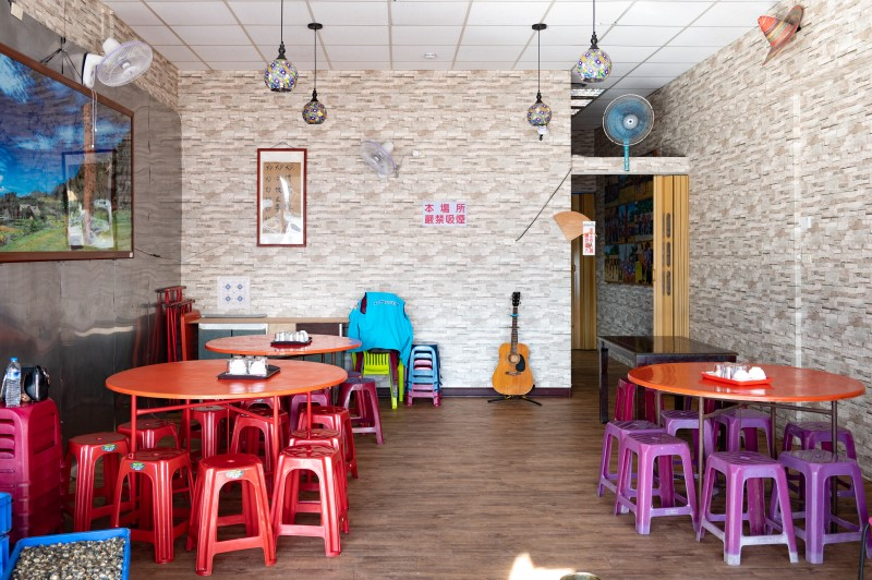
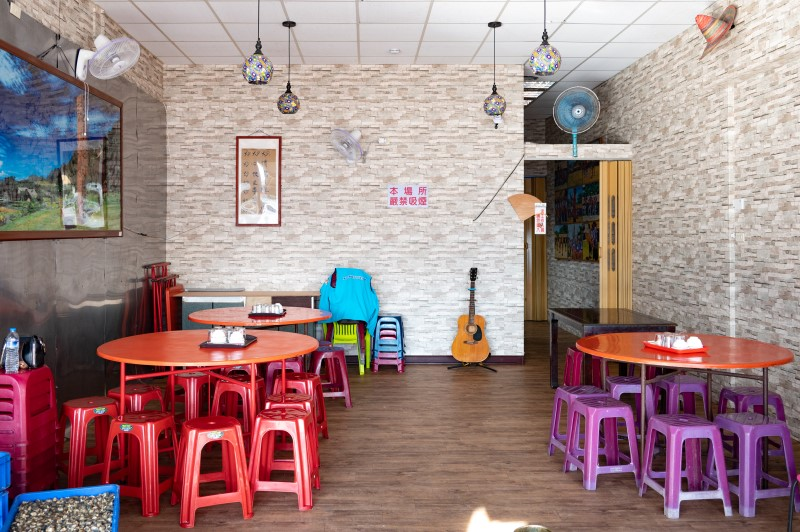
- wall art (233, 292)
